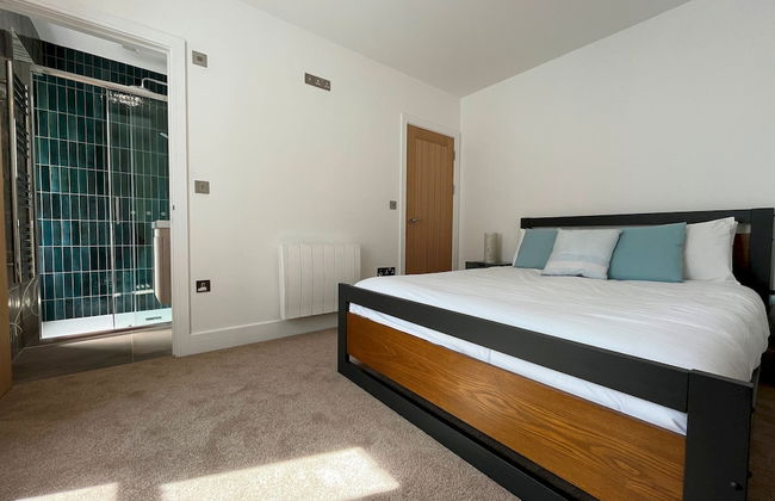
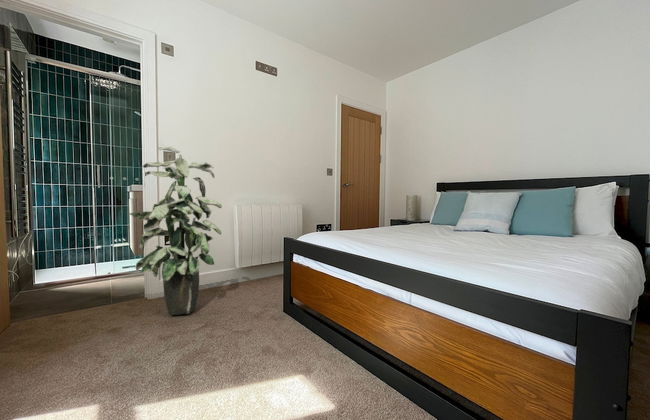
+ indoor plant (177, 230)
